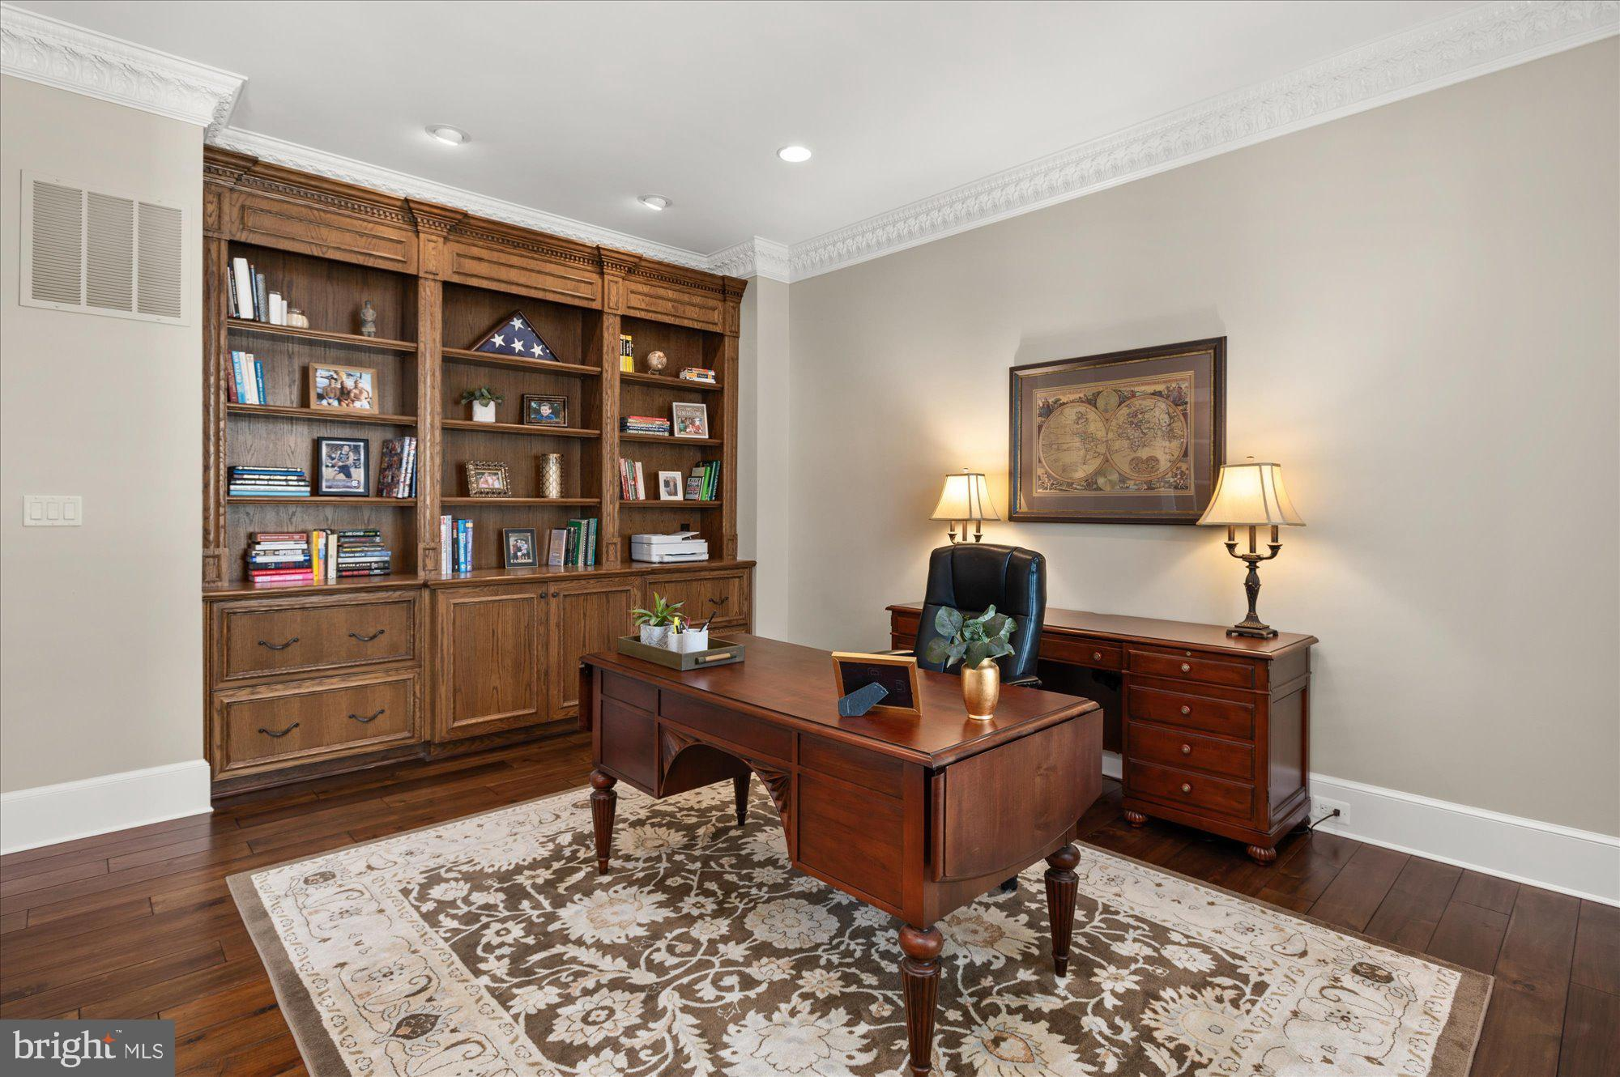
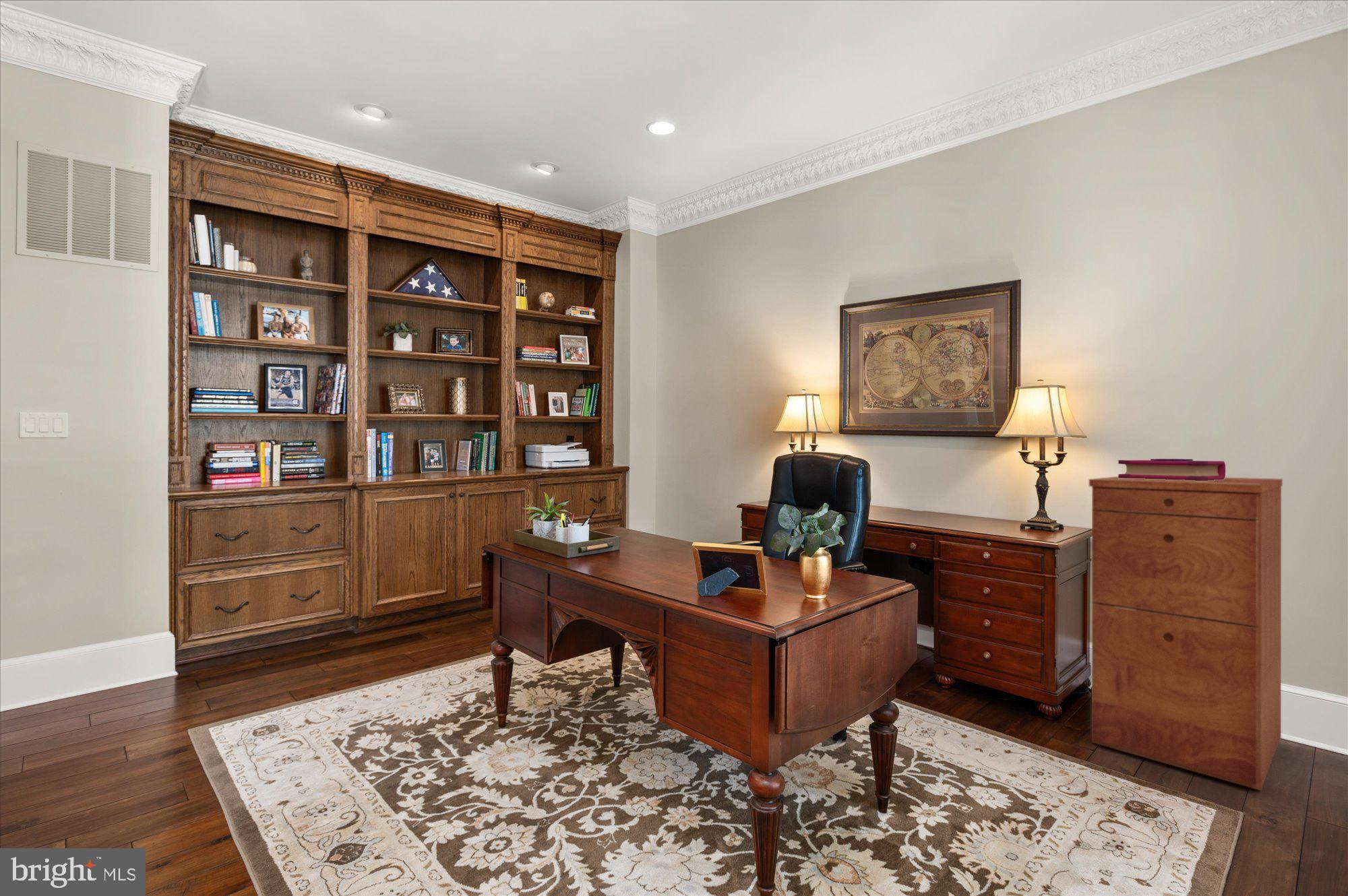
+ filing cabinet (1186, 610)
+ book (1170, 468)
